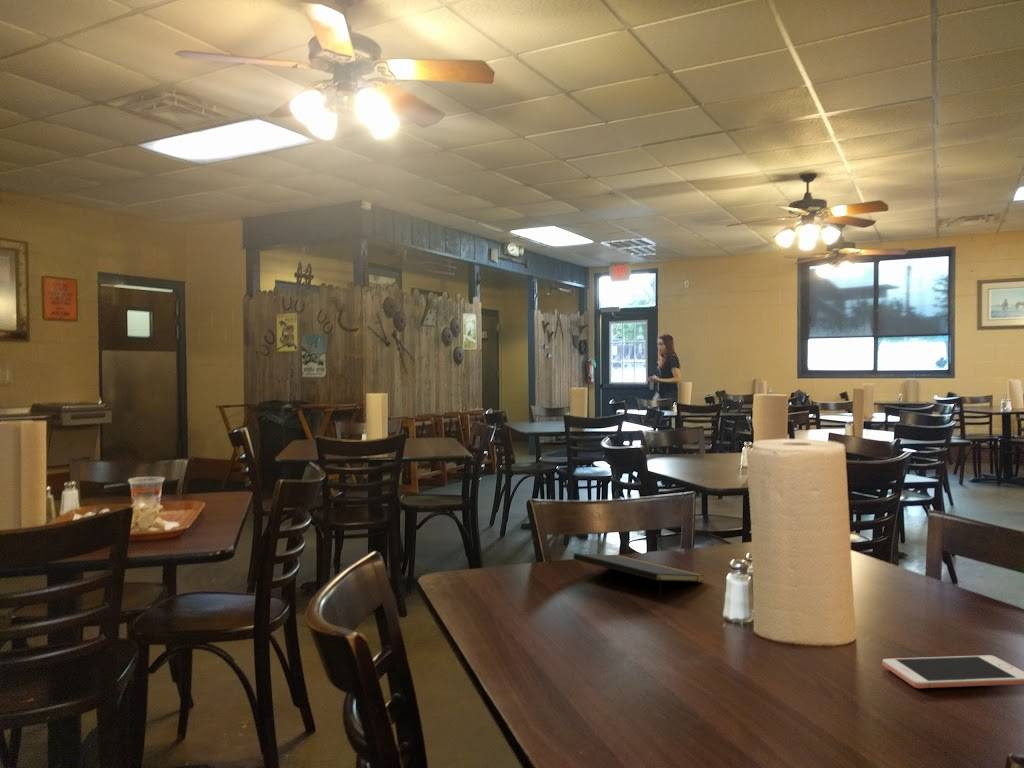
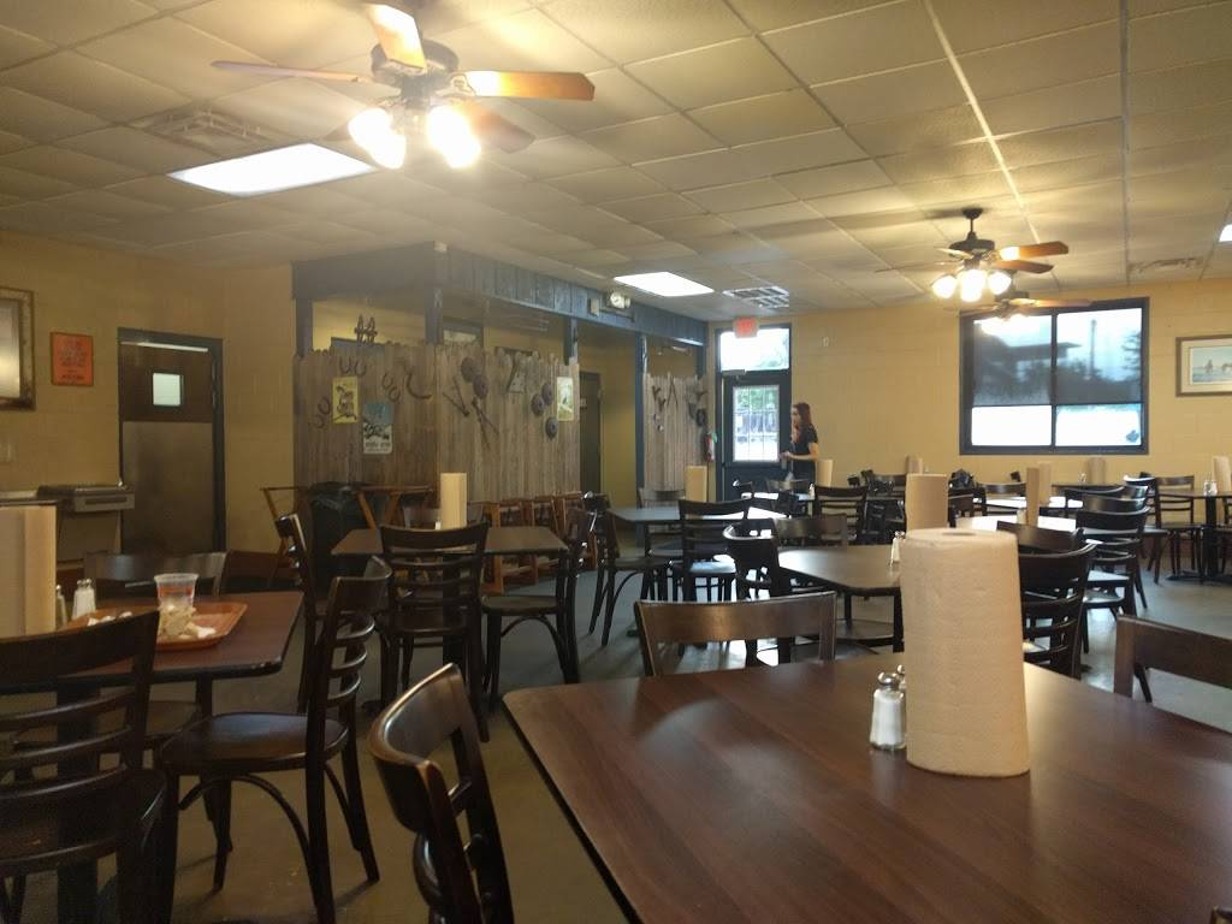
- notepad (637, 567)
- cell phone (956, 671)
